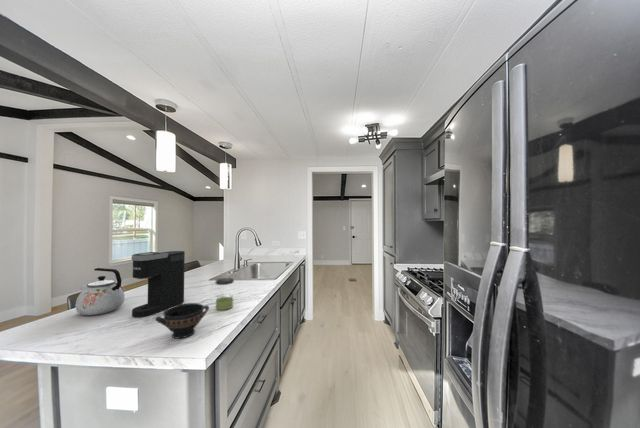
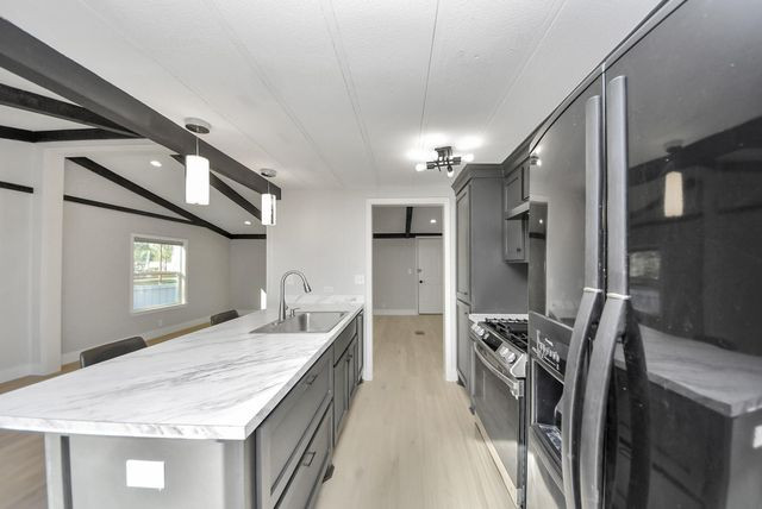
- kettle (100, 289)
- bowl (183, 321)
- coffee maker (159, 280)
- jar (226, 295)
